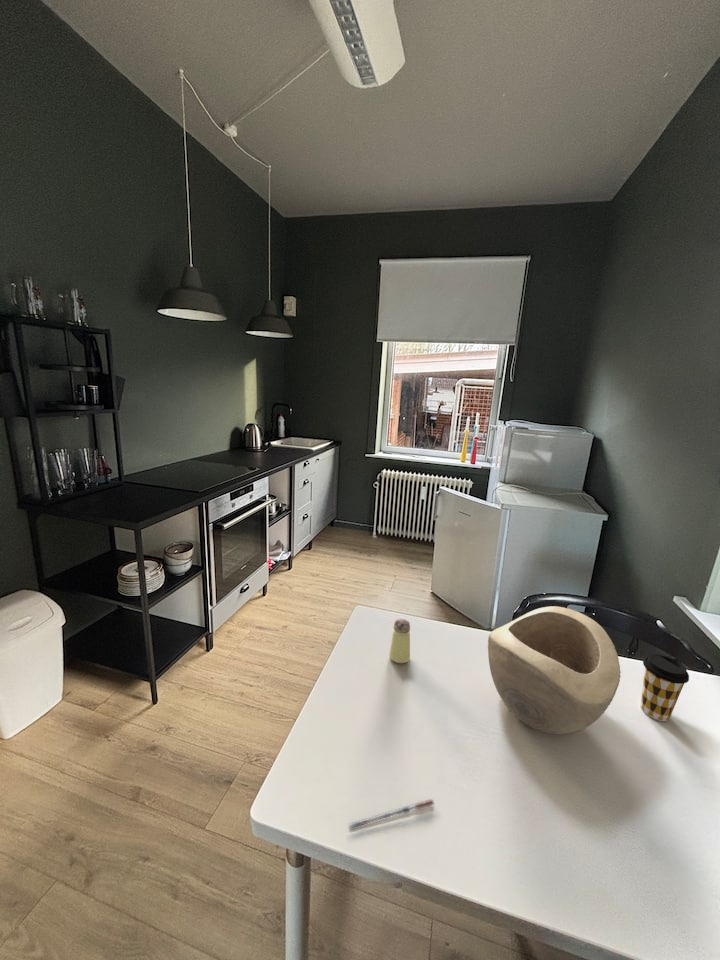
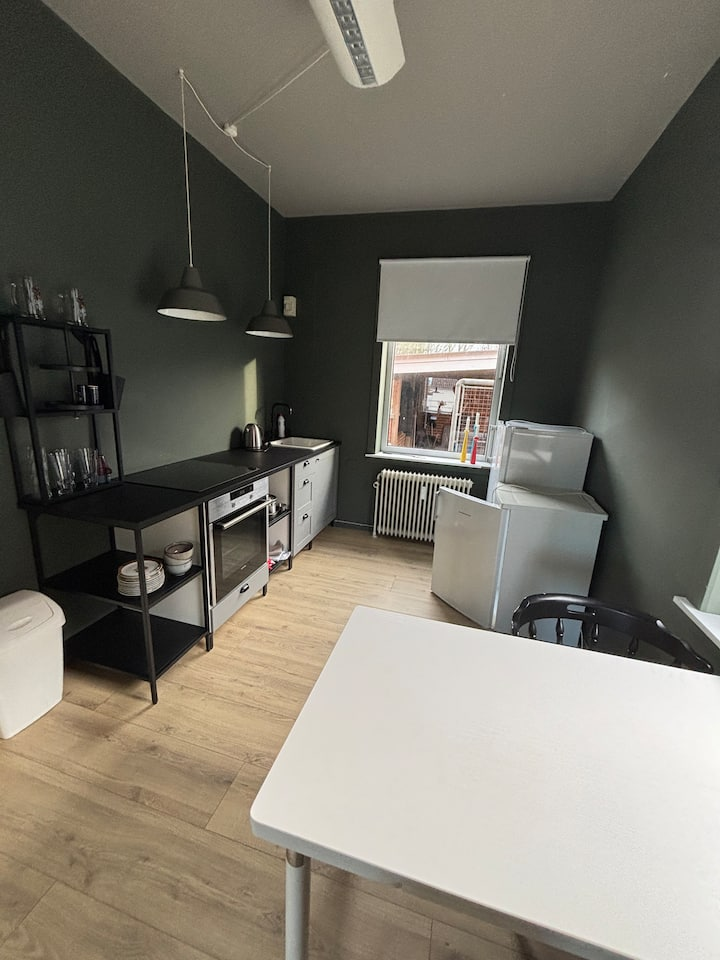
- saltshaker (400, 639)
- decorative bowl (547, 670)
- coffee cup (660, 687)
- pen (392, 813)
